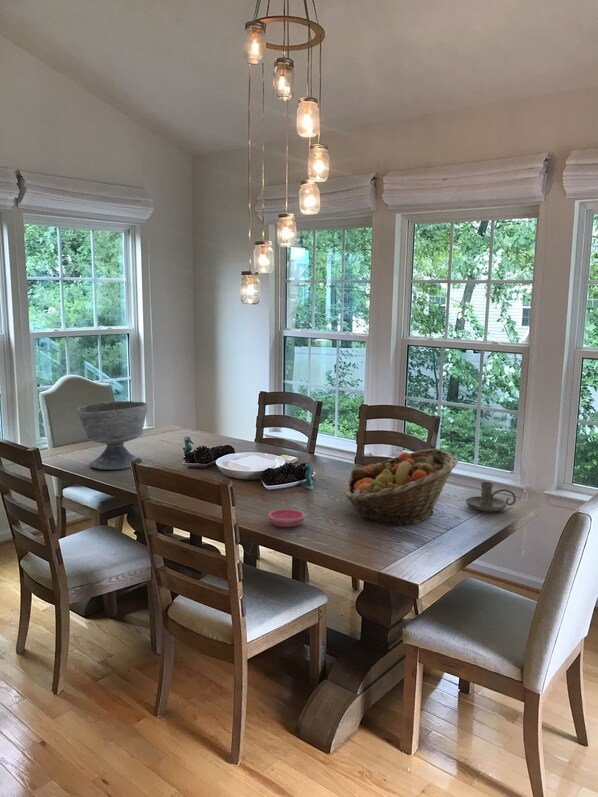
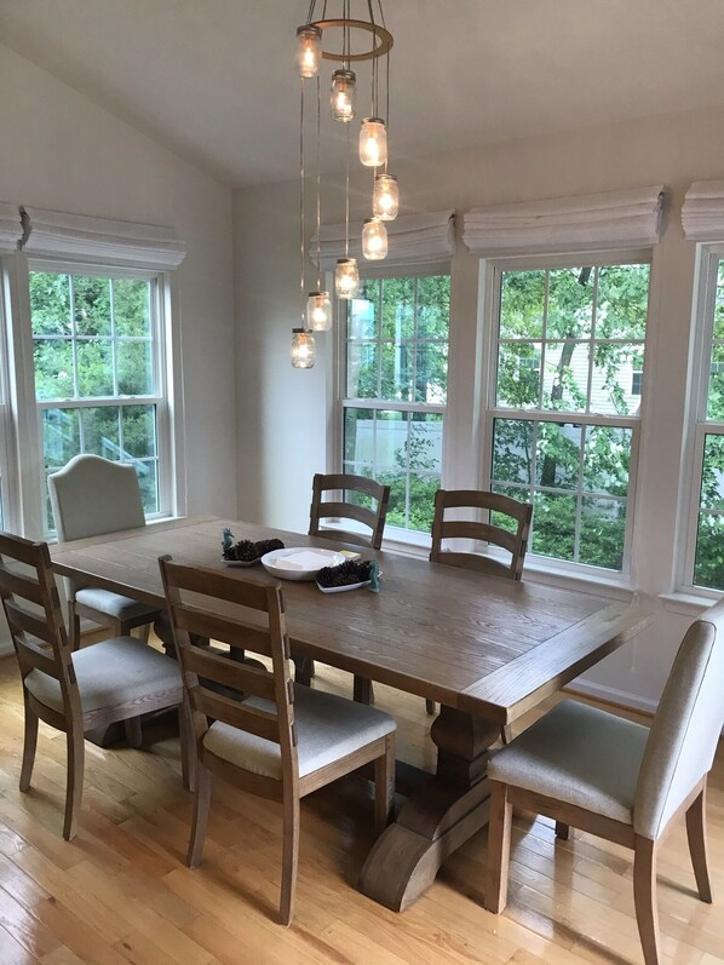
- saucer (286, 518)
- candle holder (491, 496)
- fruit basket (399, 483)
- bowl (113, 434)
